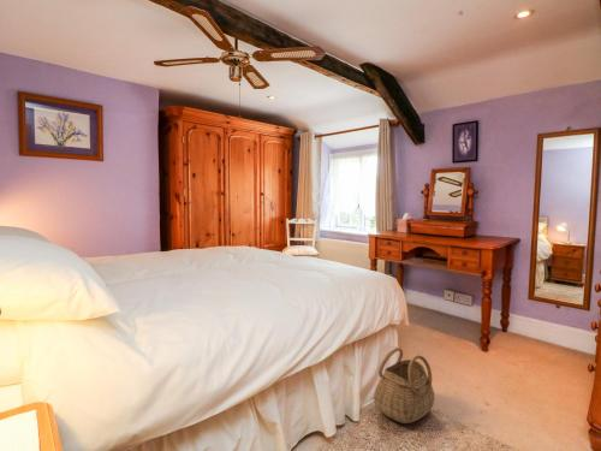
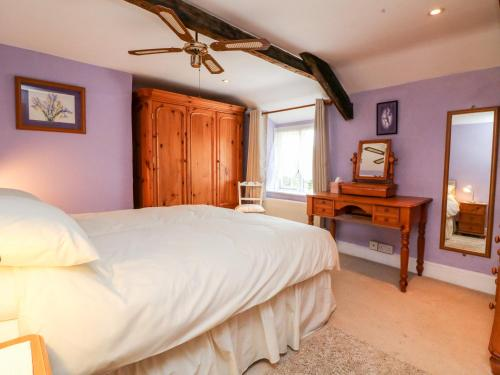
- basket (404, 380)
